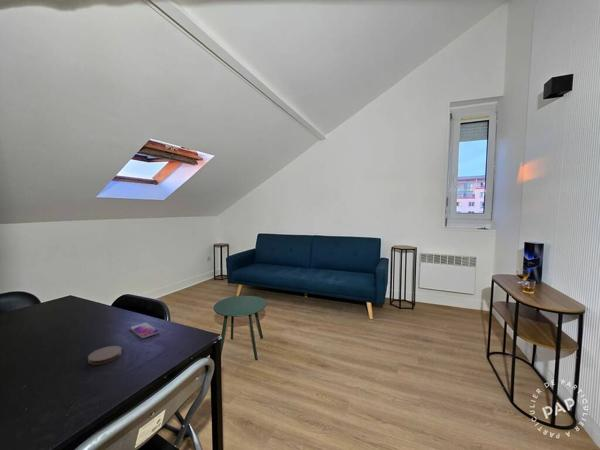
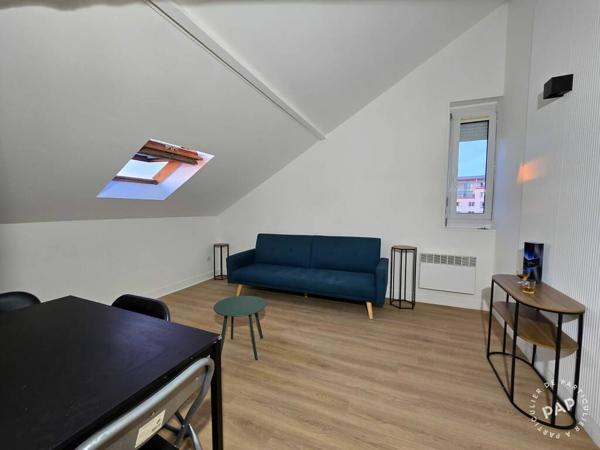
- coaster (105, 354)
- smartphone (144, 329)
